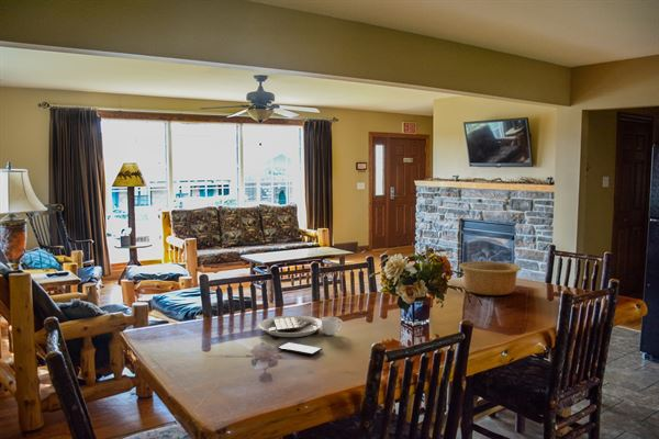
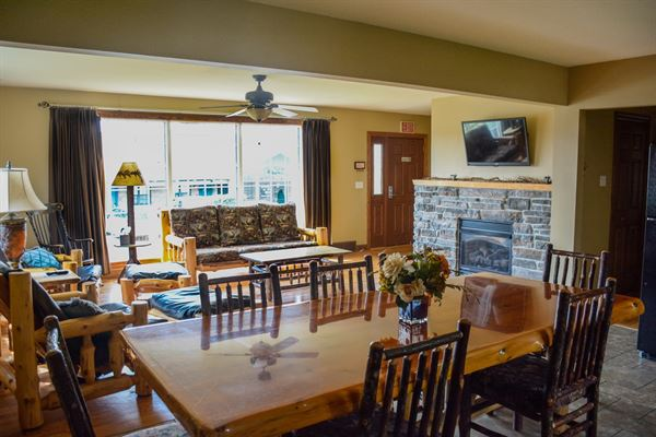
- placemat (298, 328)
- bowl (489, 279)
